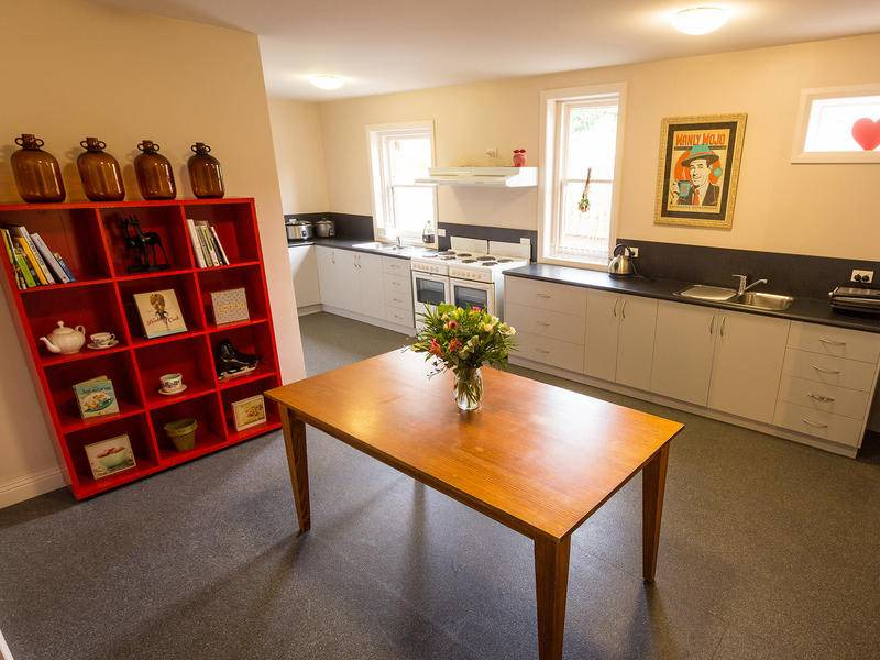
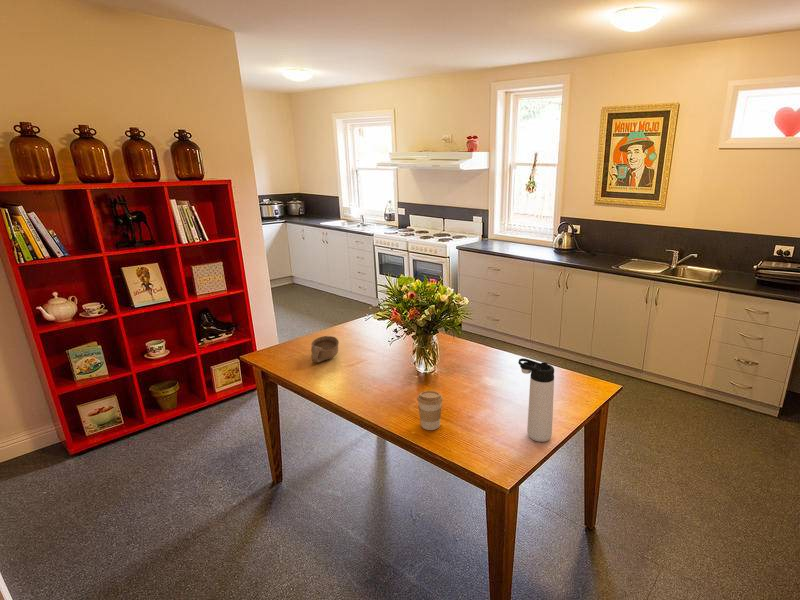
+ bowl (323, 350)
+ coffee cup (430, 409)
+ thermos bottle (535, 399)
